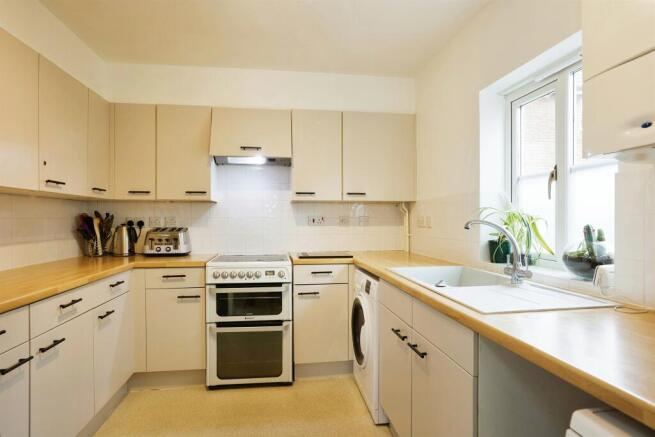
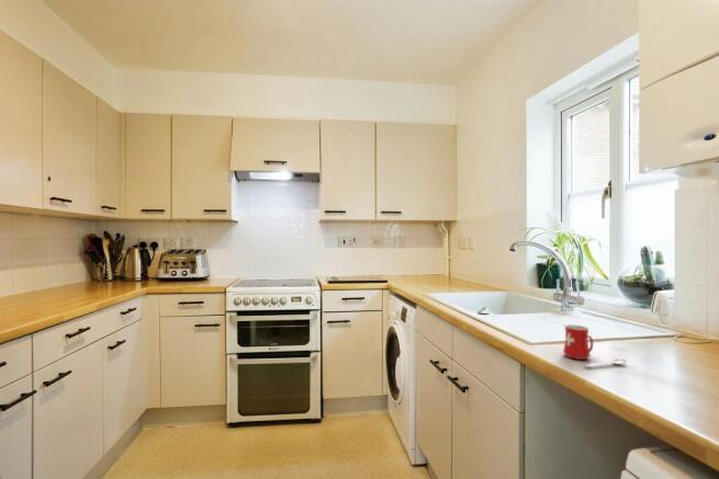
+ mug (587, 344)
